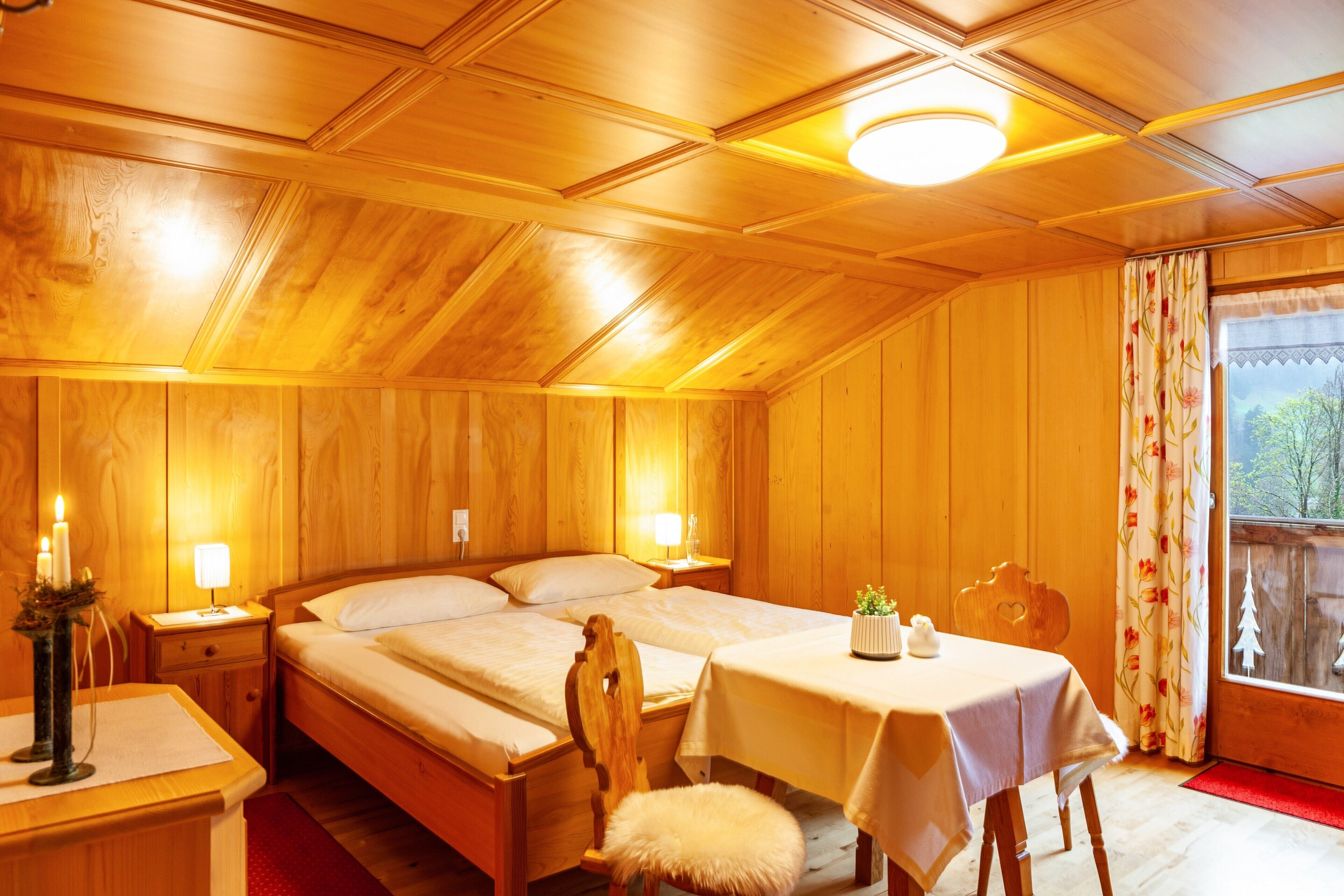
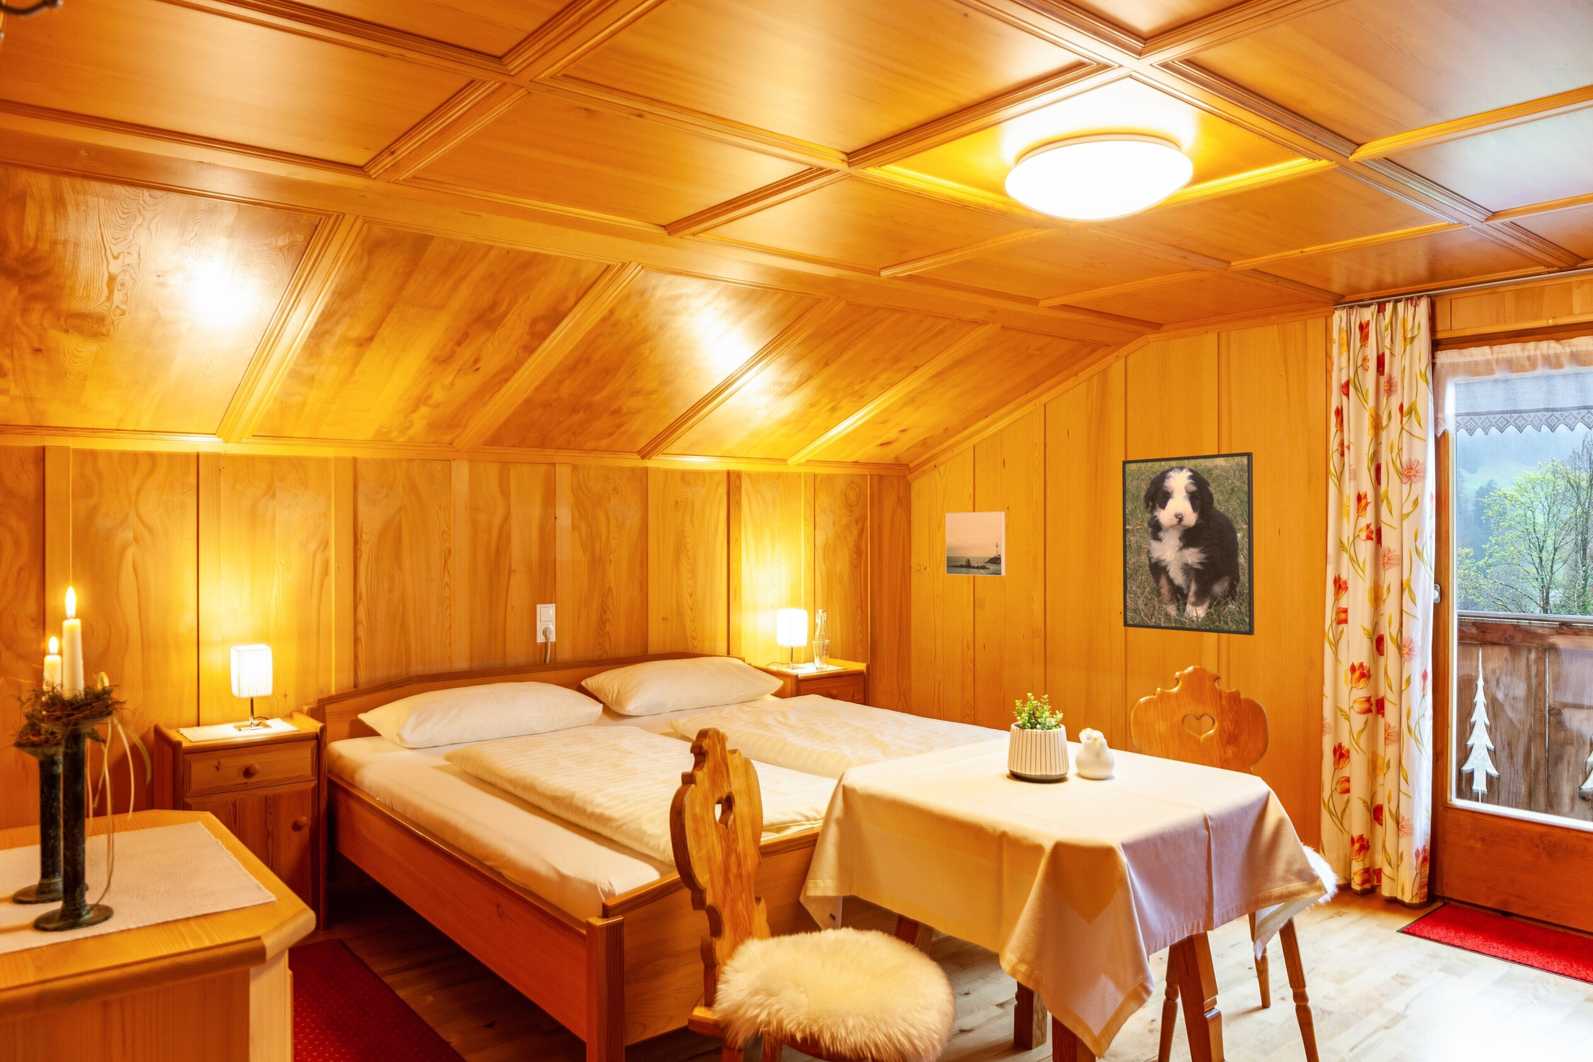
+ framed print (974, 543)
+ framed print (1185, 543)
